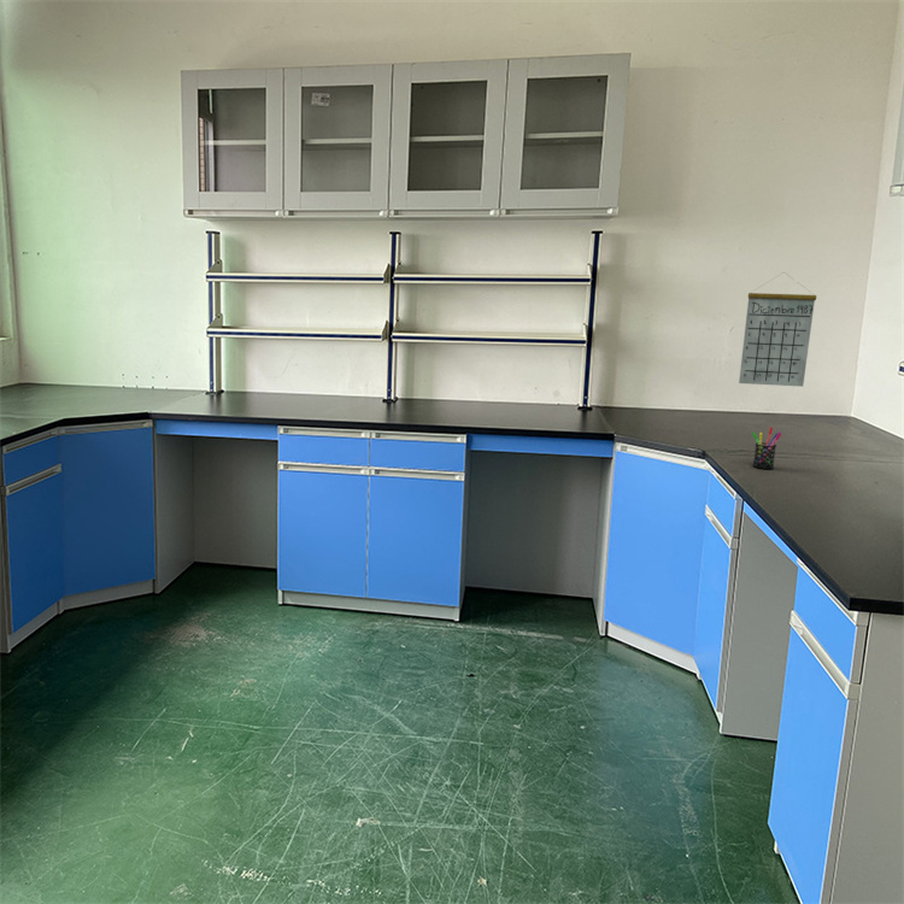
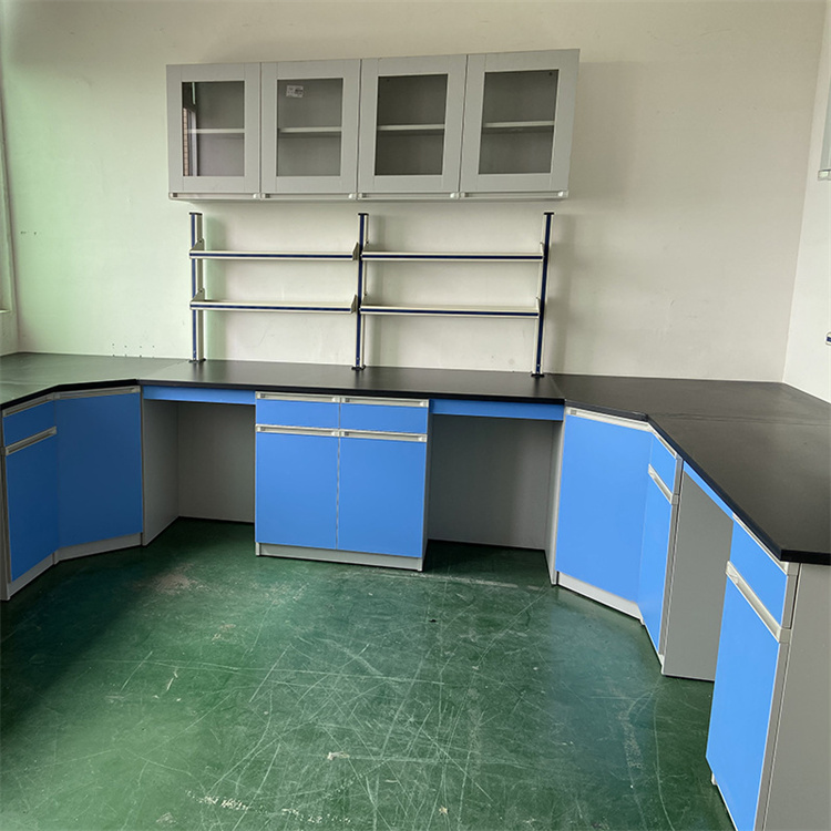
- calendar (777, 329)
- pen holder (763, 446)
